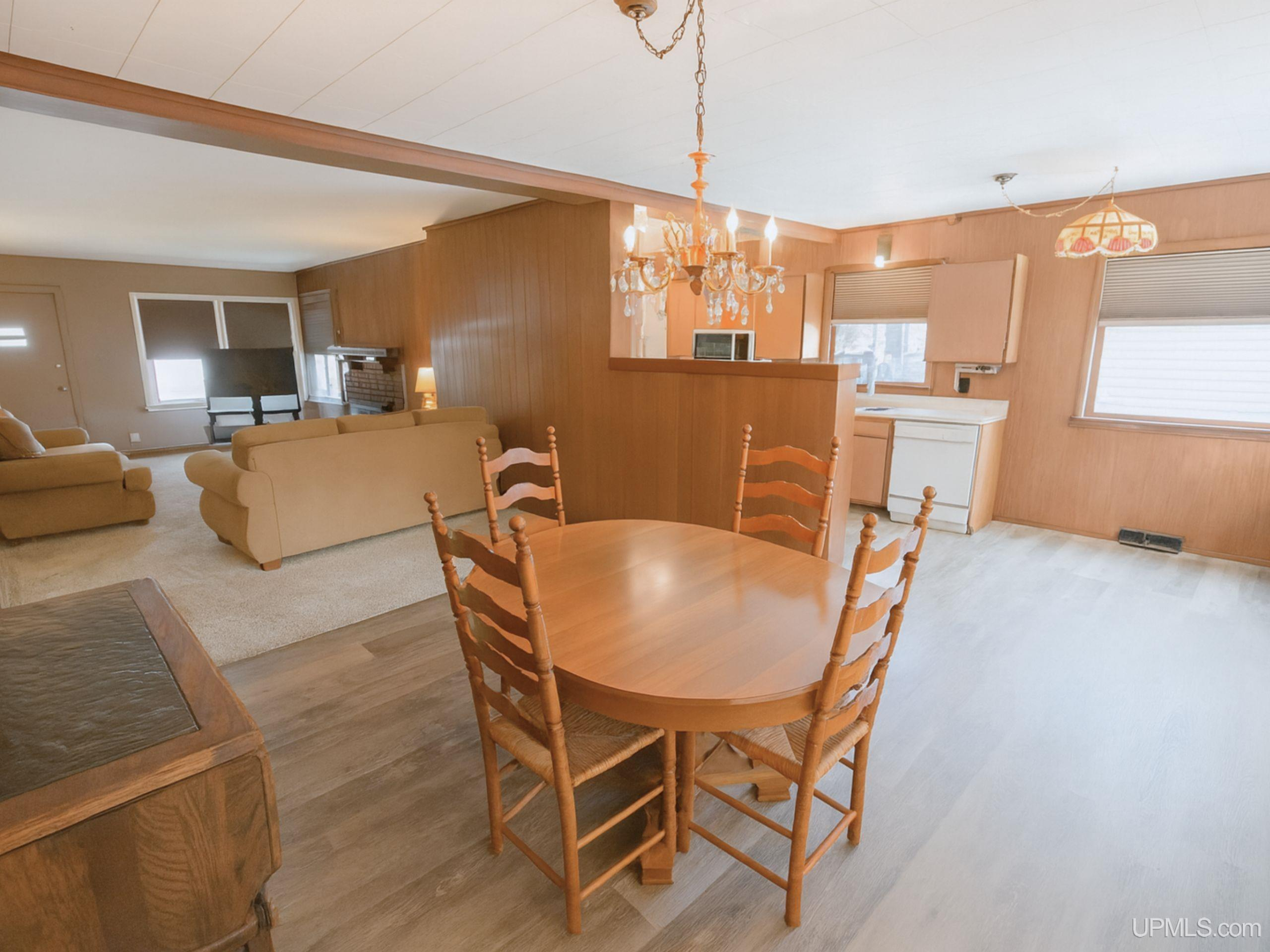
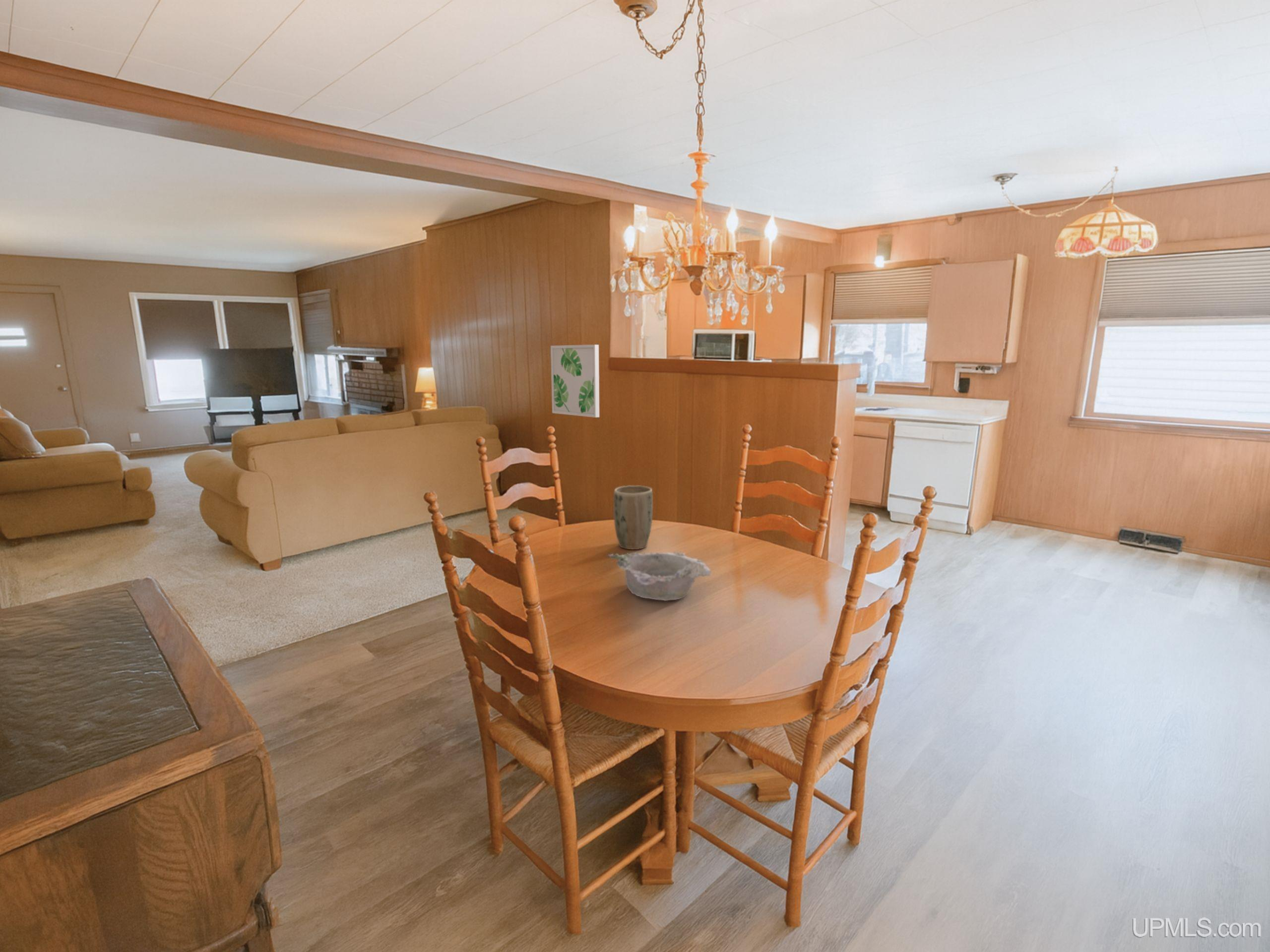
+ bowl (656, 574)
+ wall art (574, 380)
+ plant pot (633, 517)
